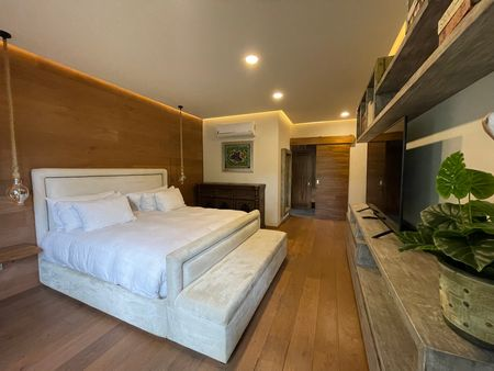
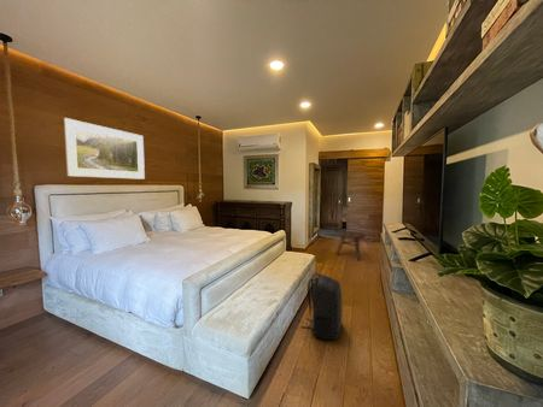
+ stool (350, 244)
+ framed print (110, 153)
+ backpack (321, 300)
